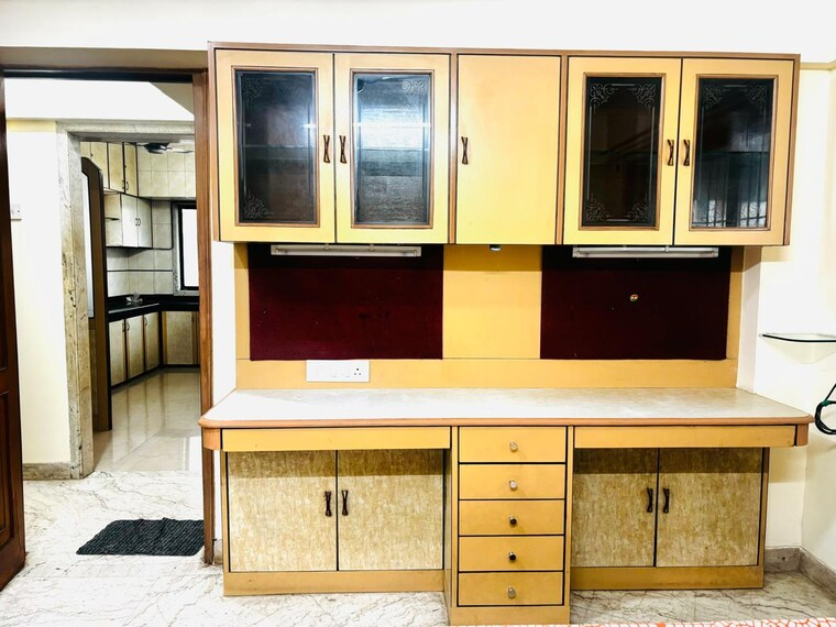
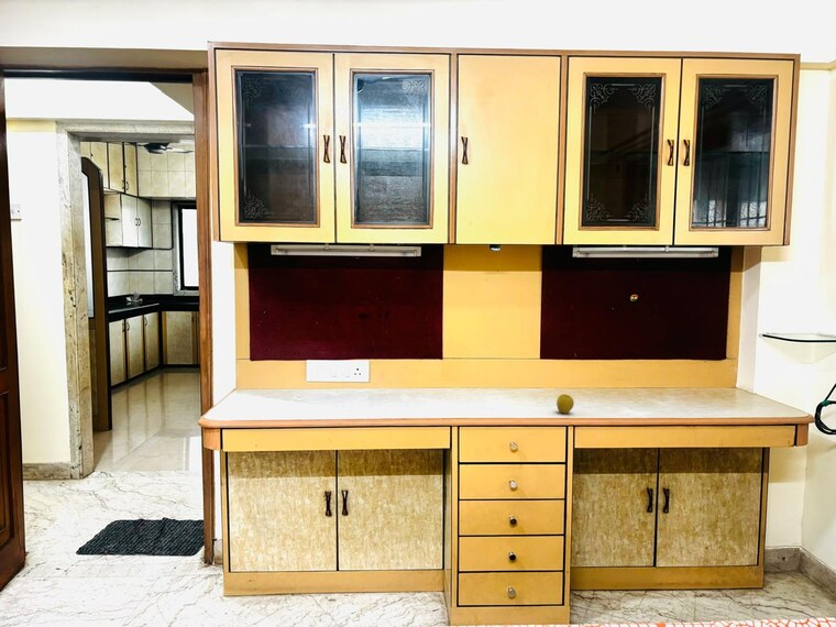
+ apple (564, 403)
